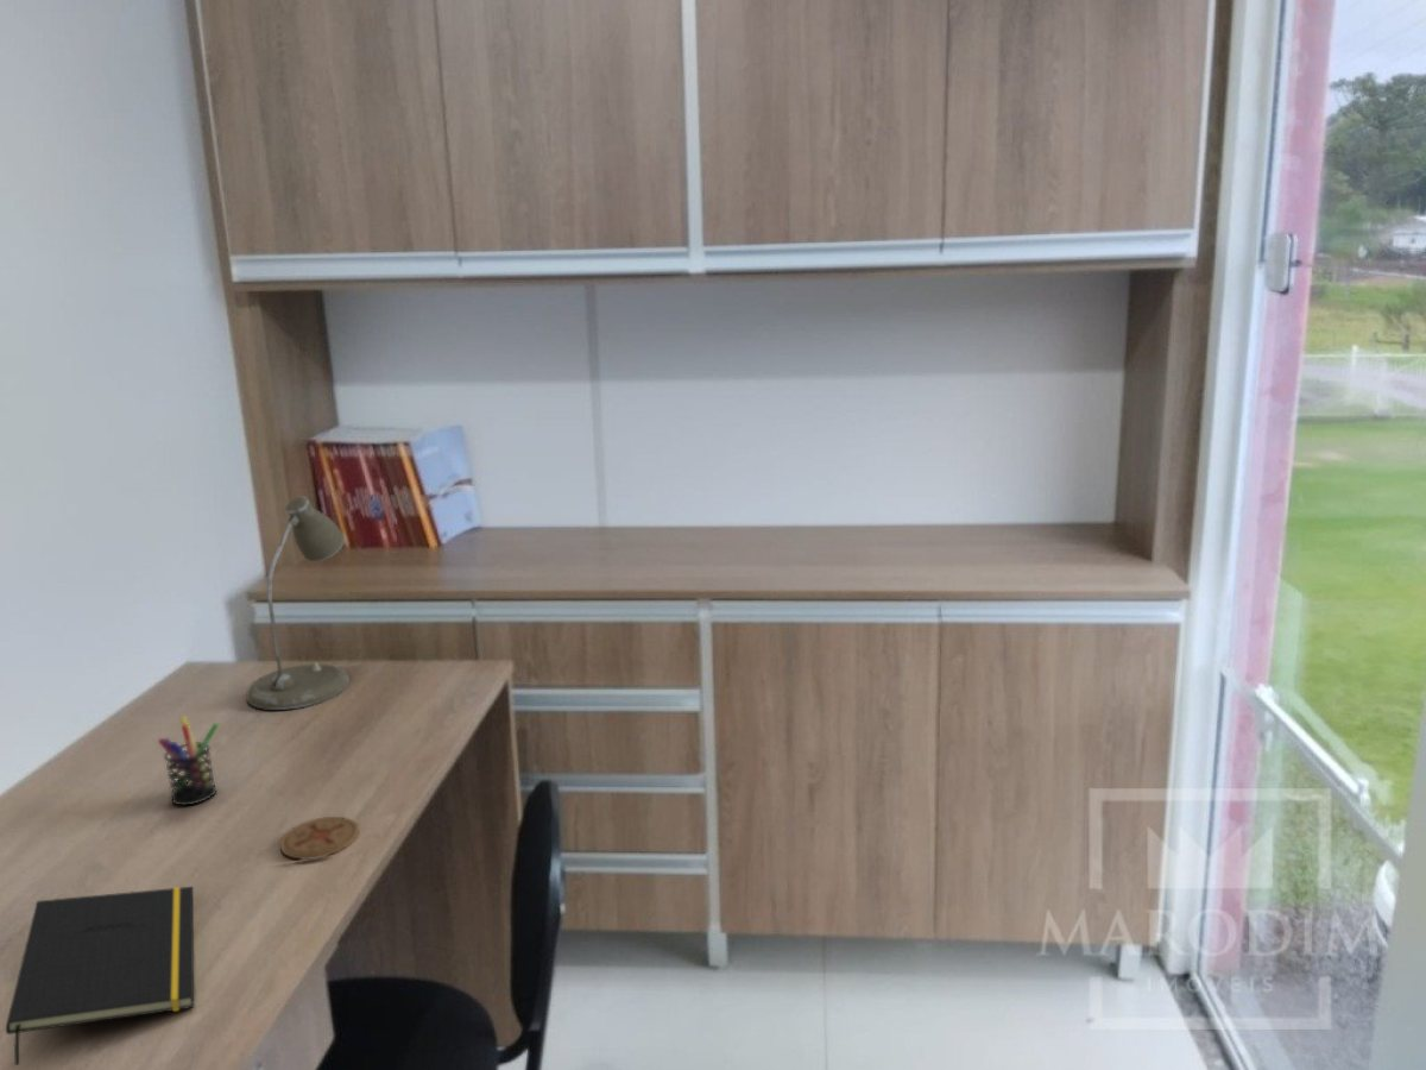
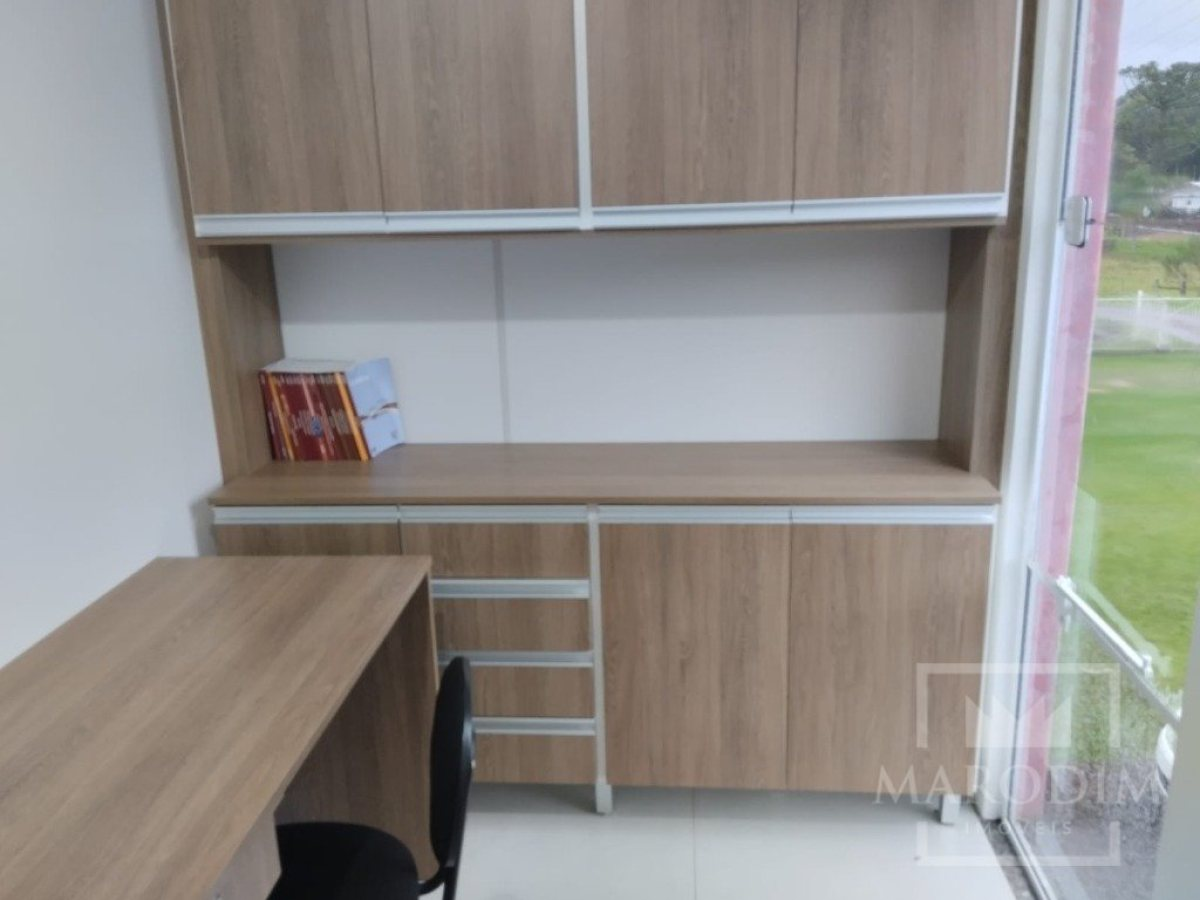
- notepad (111, 951)
- desk lamp (271, 596)
- pen holder (193, 756)
- coaster (320, 837)
